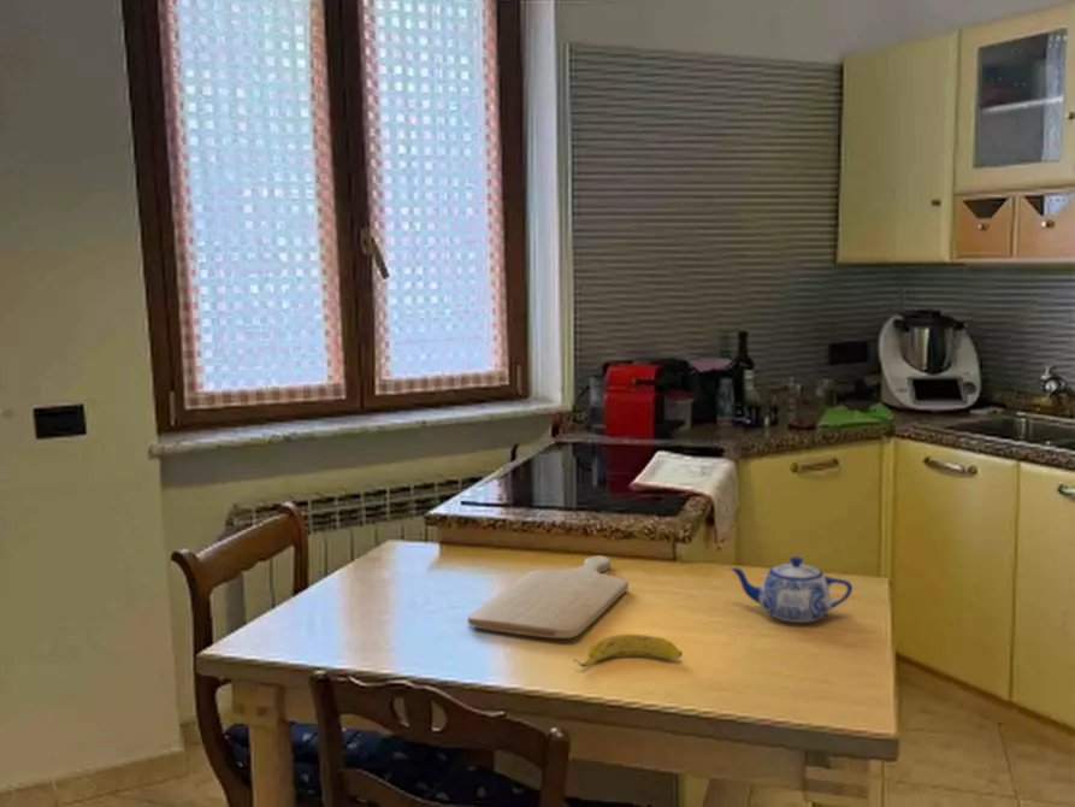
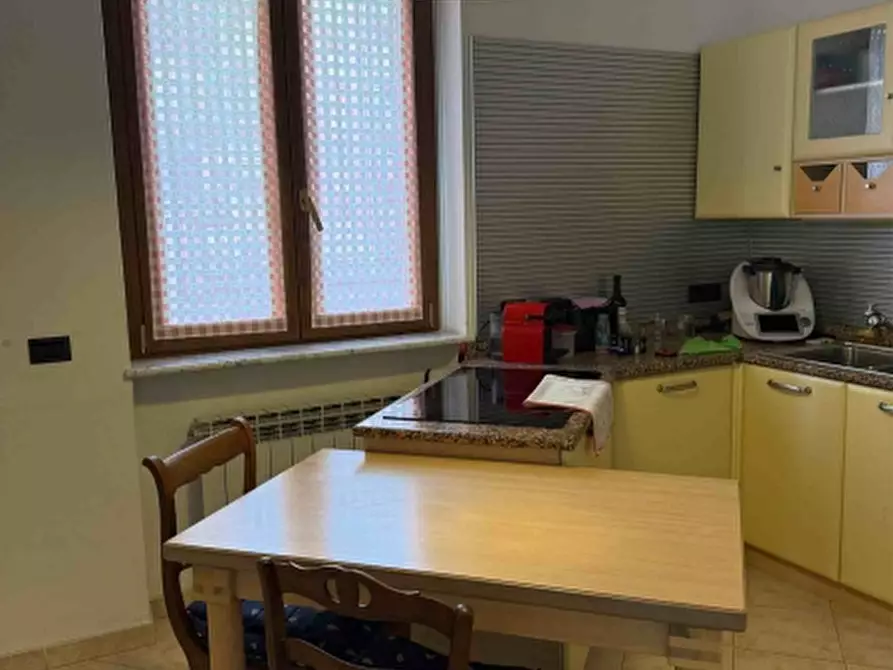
- banana (628, 652)
- teapot (788, 585)
- chopping board (563, 590)
